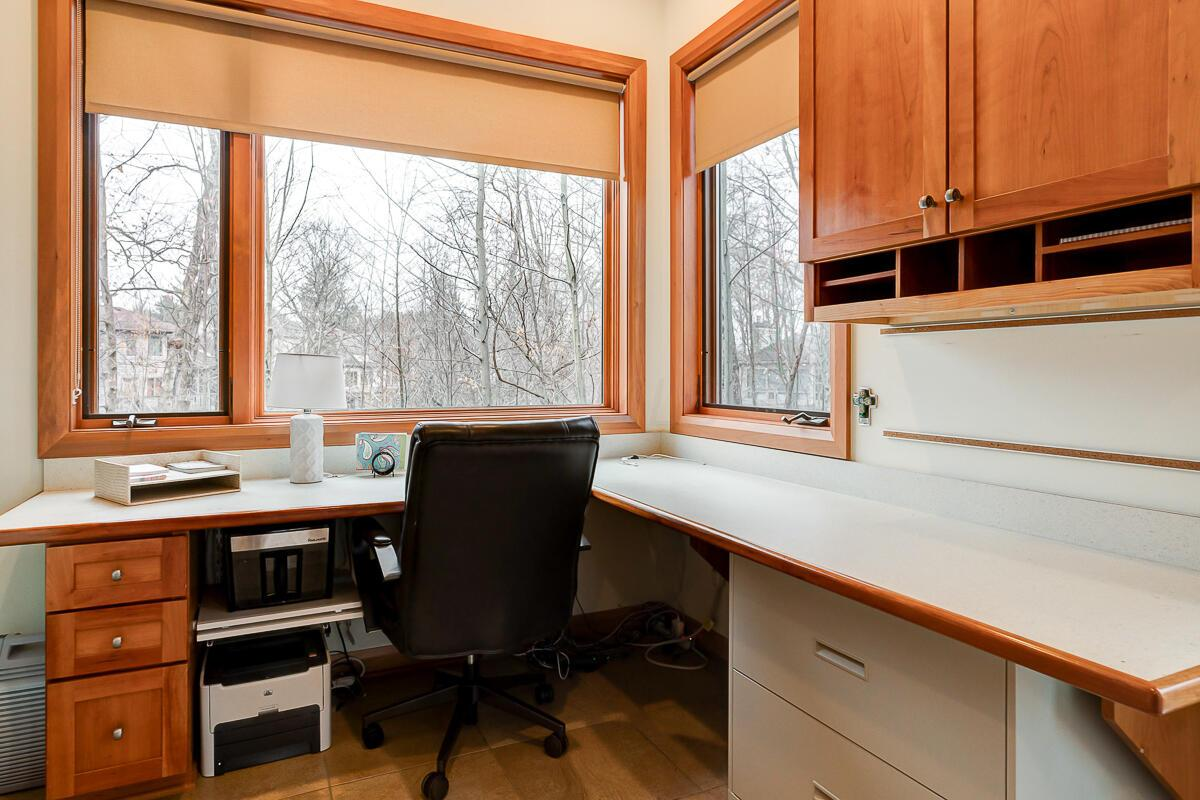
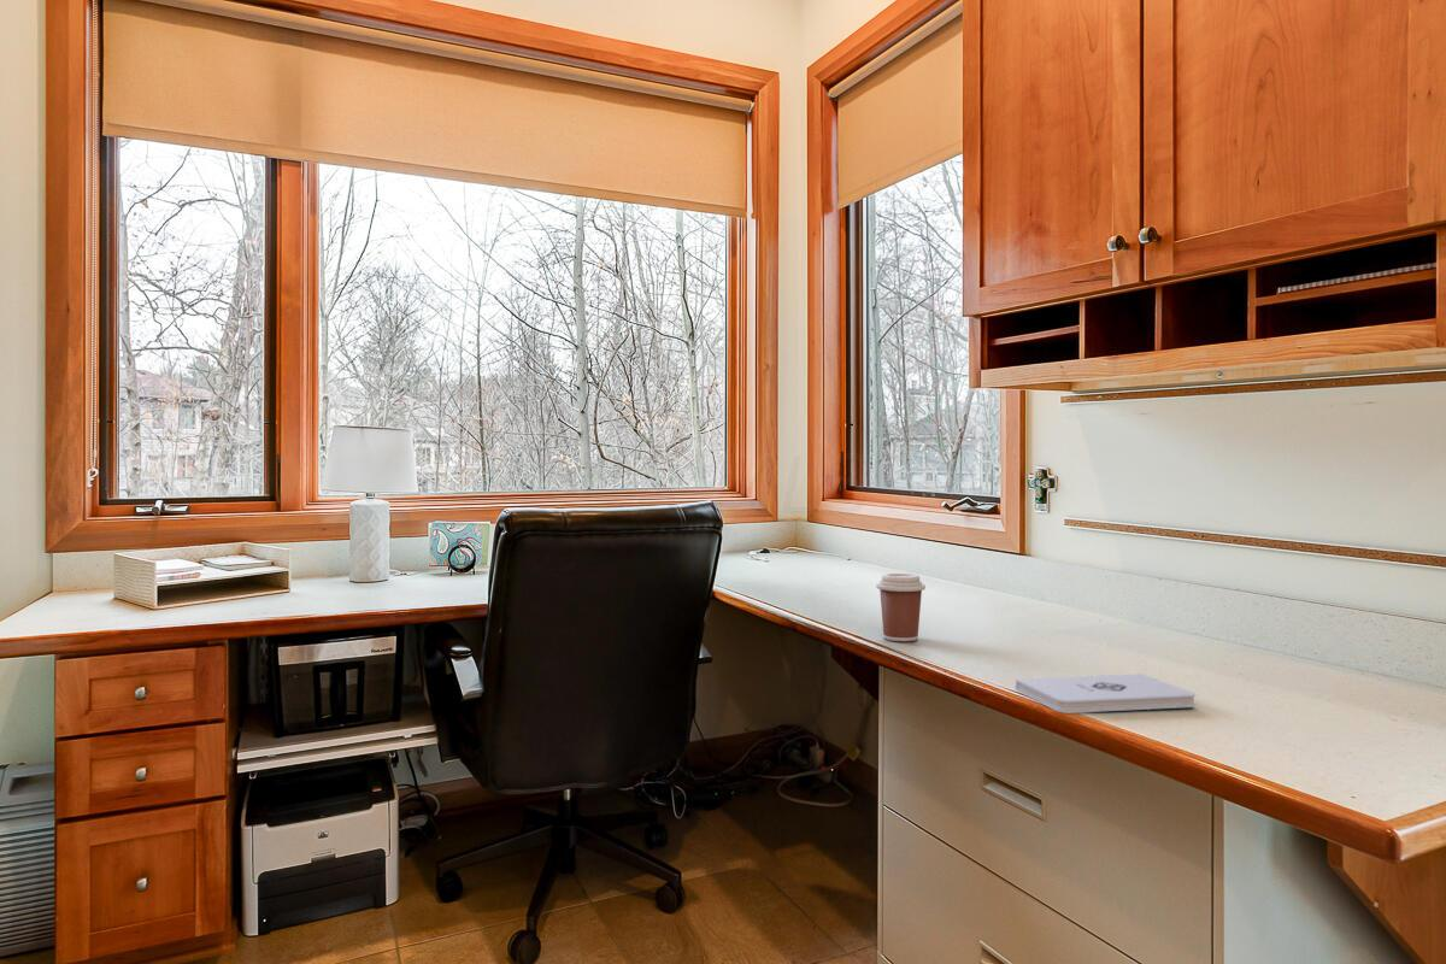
+ notepad (1104, 692)
+ coffee cup (900, 606)
